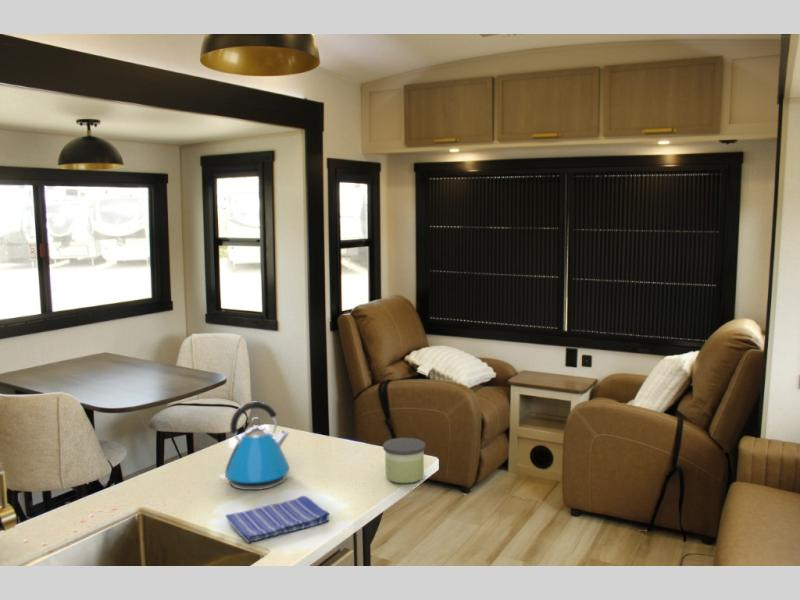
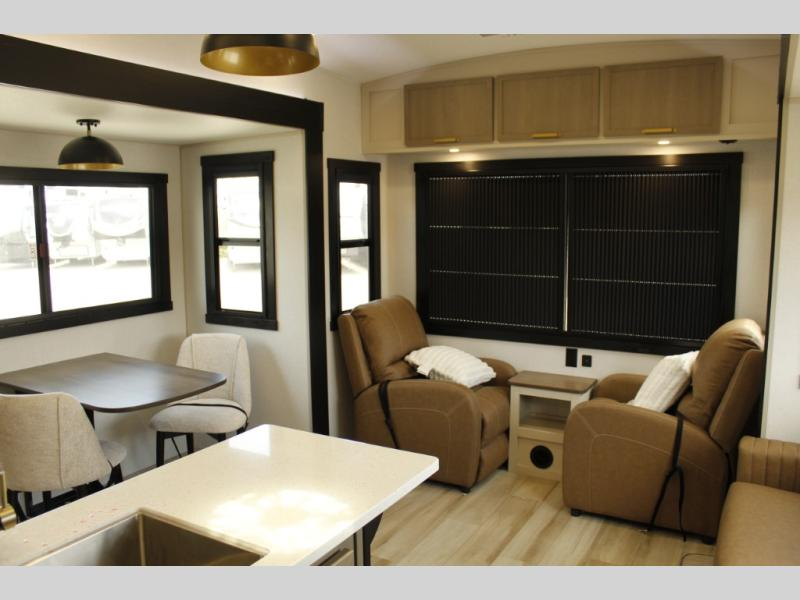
- kettle (254, 441)
- dish towel (278, 516)
- candle (404, 460)
